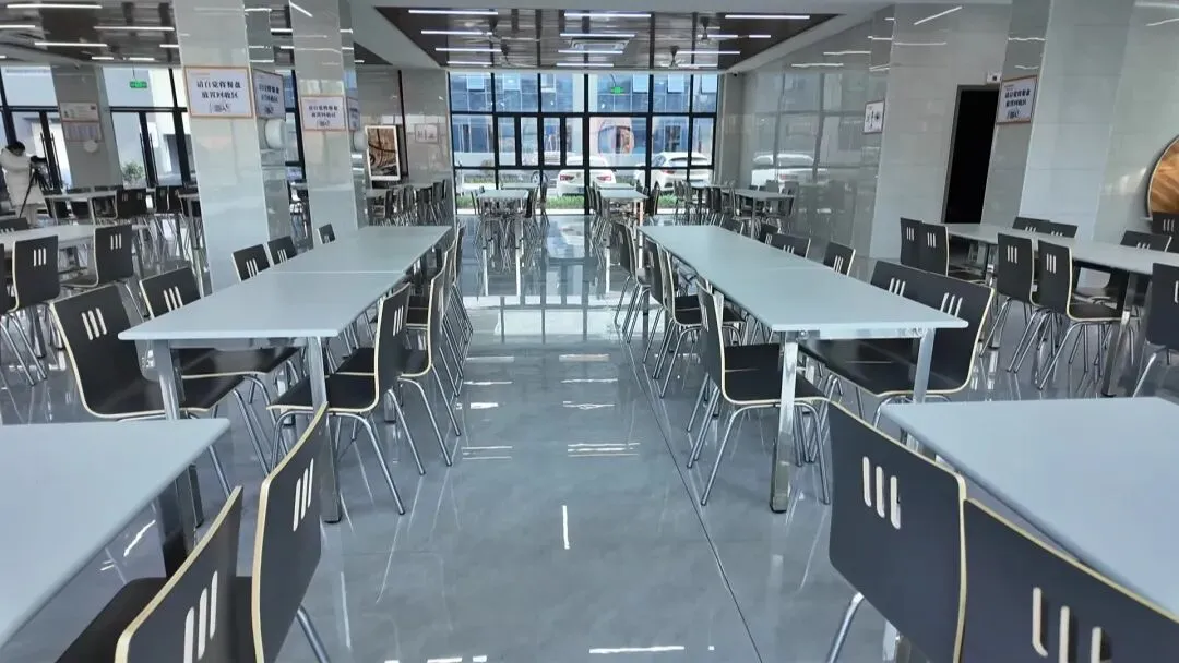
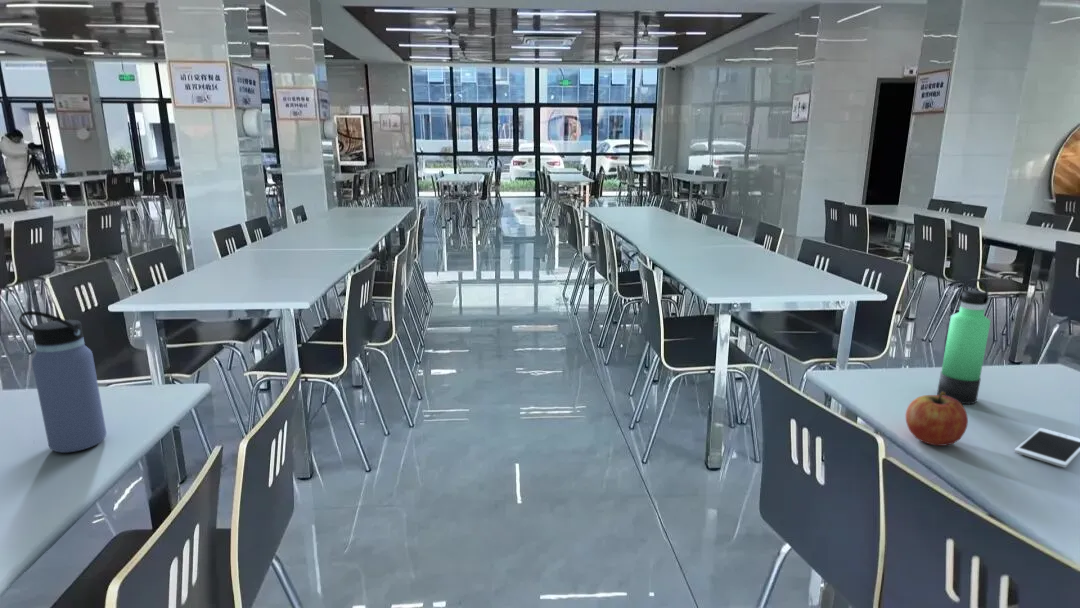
+ cell phone (1052, 446)
+ thermos bottle (966, 339)
+ fruit (936, 417)
+ water bottle (64, 376)
